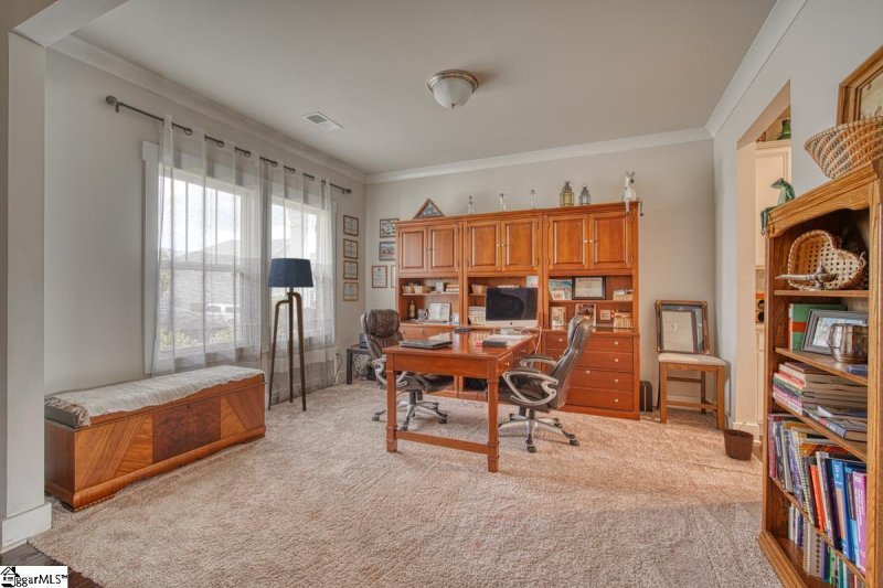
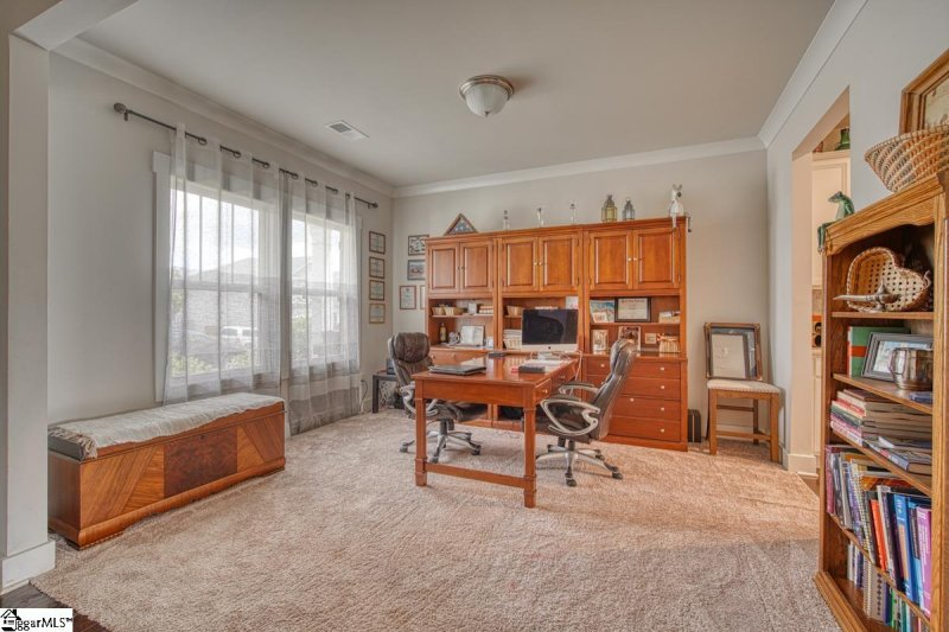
- floor lamp (291, 333)
- plant pot (737, 438)
